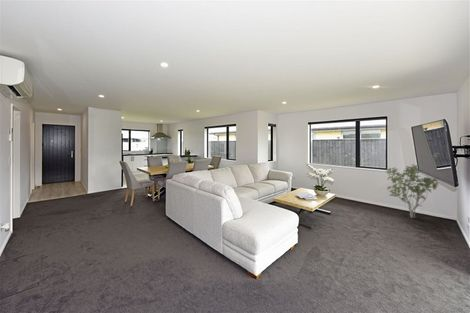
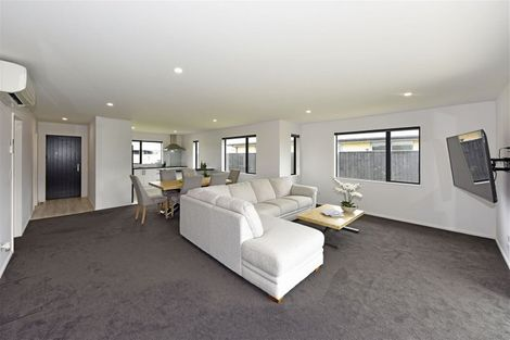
- shrub (413, 191)
